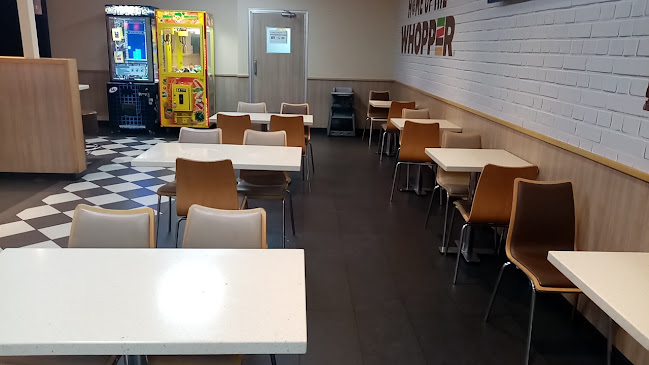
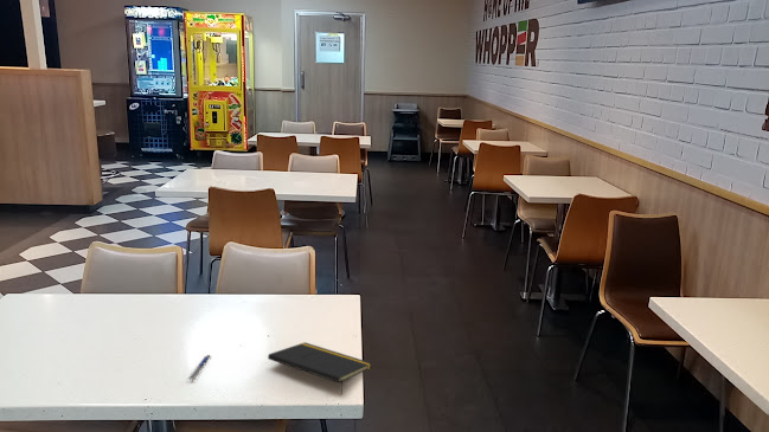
+ notepad (320, 361)
+ pen (199, 366)
